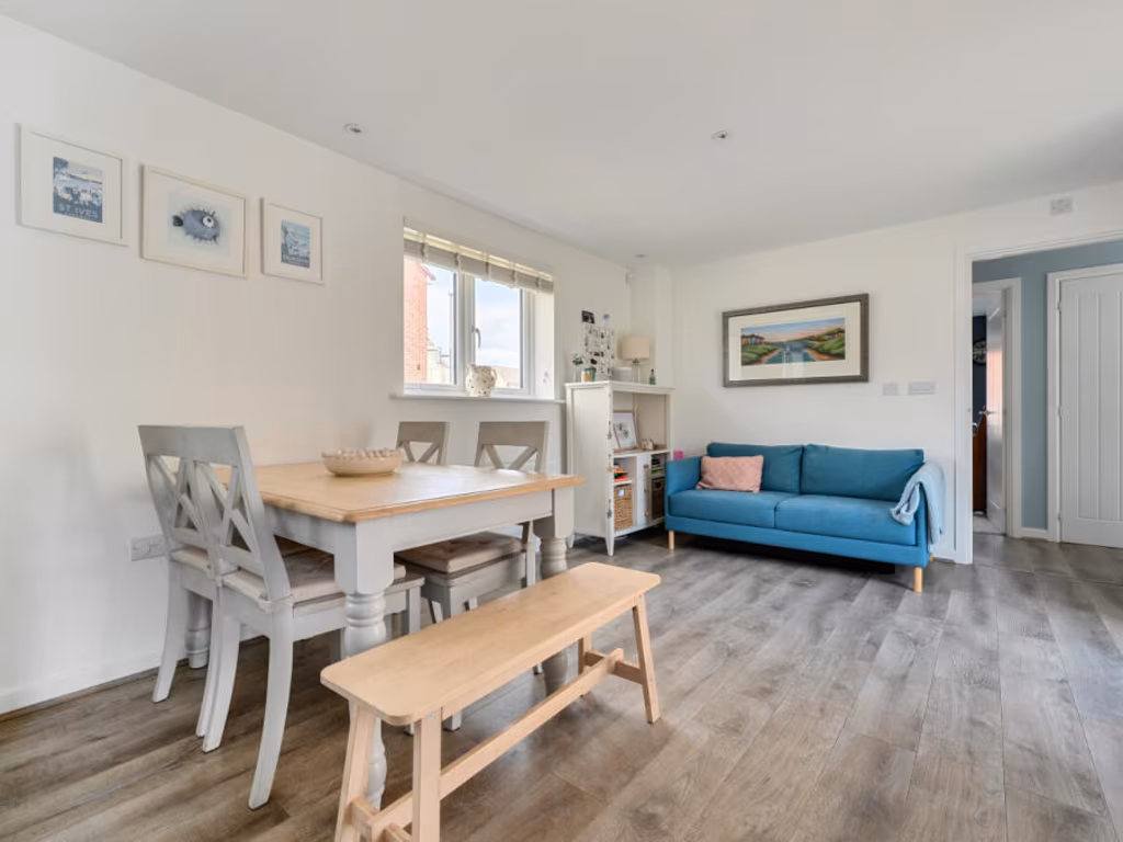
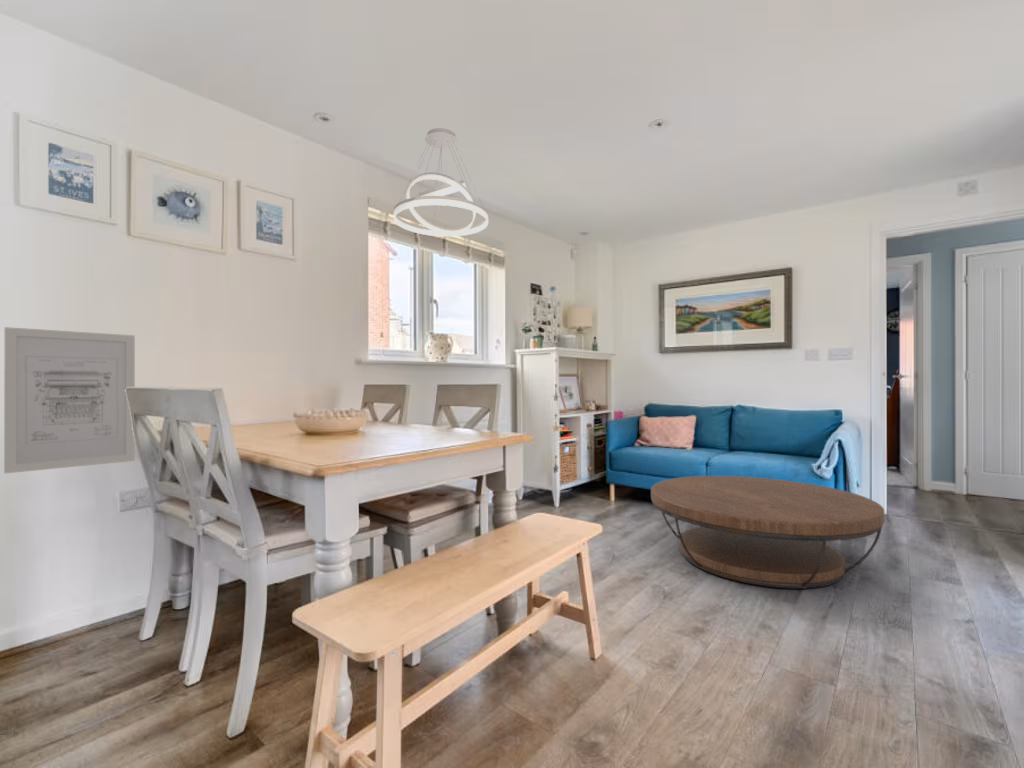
+ pendant light (441, 181)
+ wall art (74, 399)
+ coffee table (756, 526)
